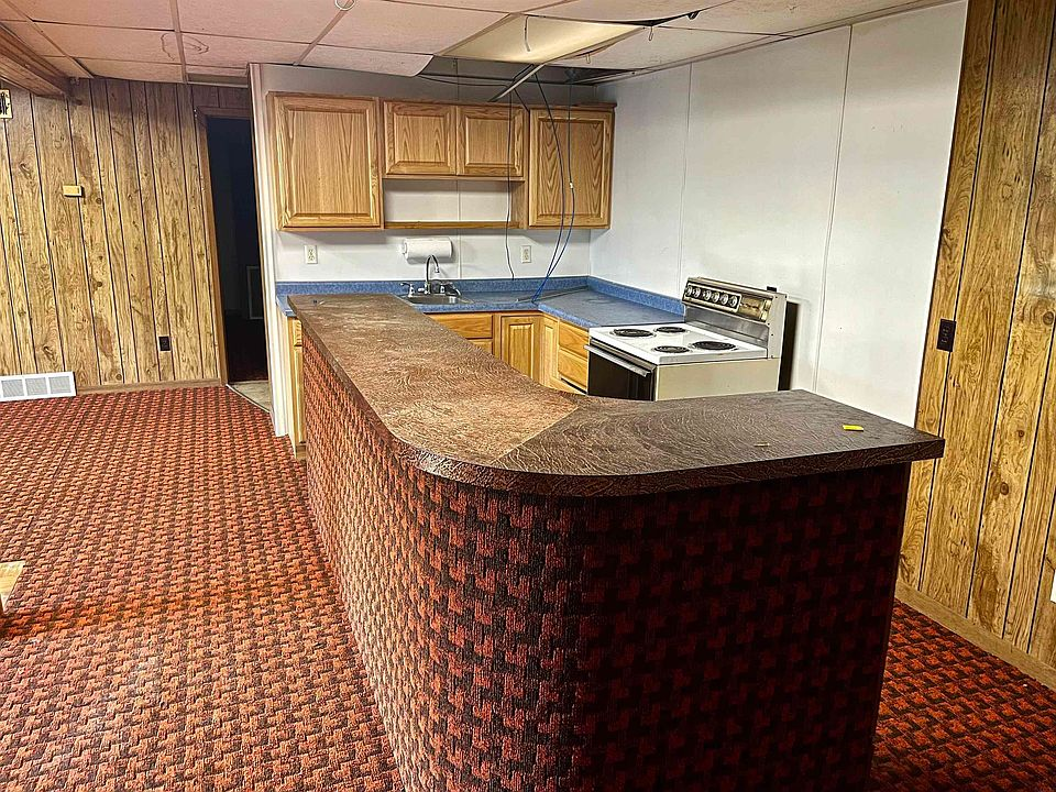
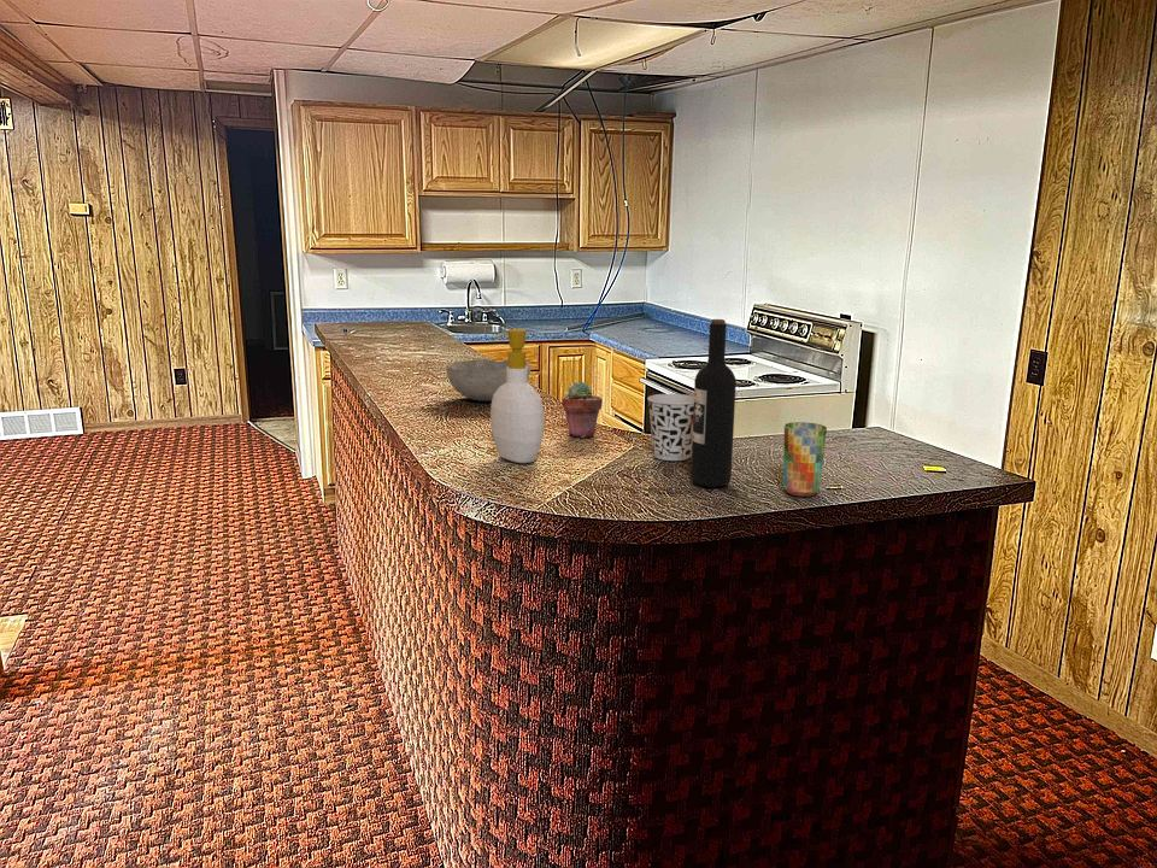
+ bowl (488, 381)
+ potted succulent (581, 407)
+ cup (673, 427)
+ cup (803, 459)
+ soap bottle (515, 395)
+ wine bottle (713, 403)
